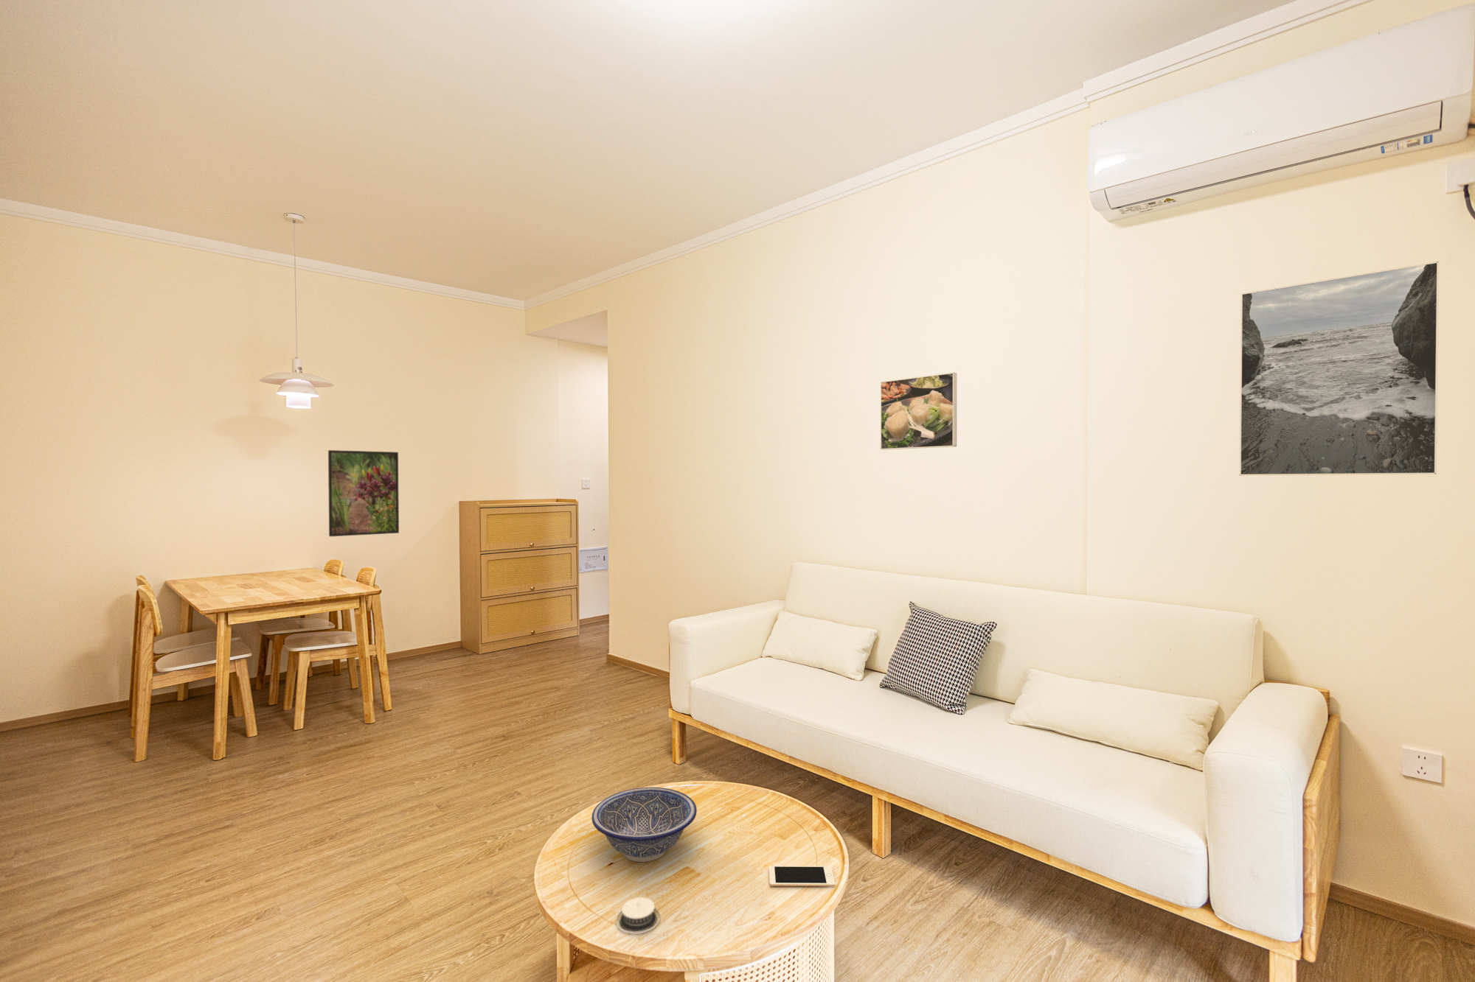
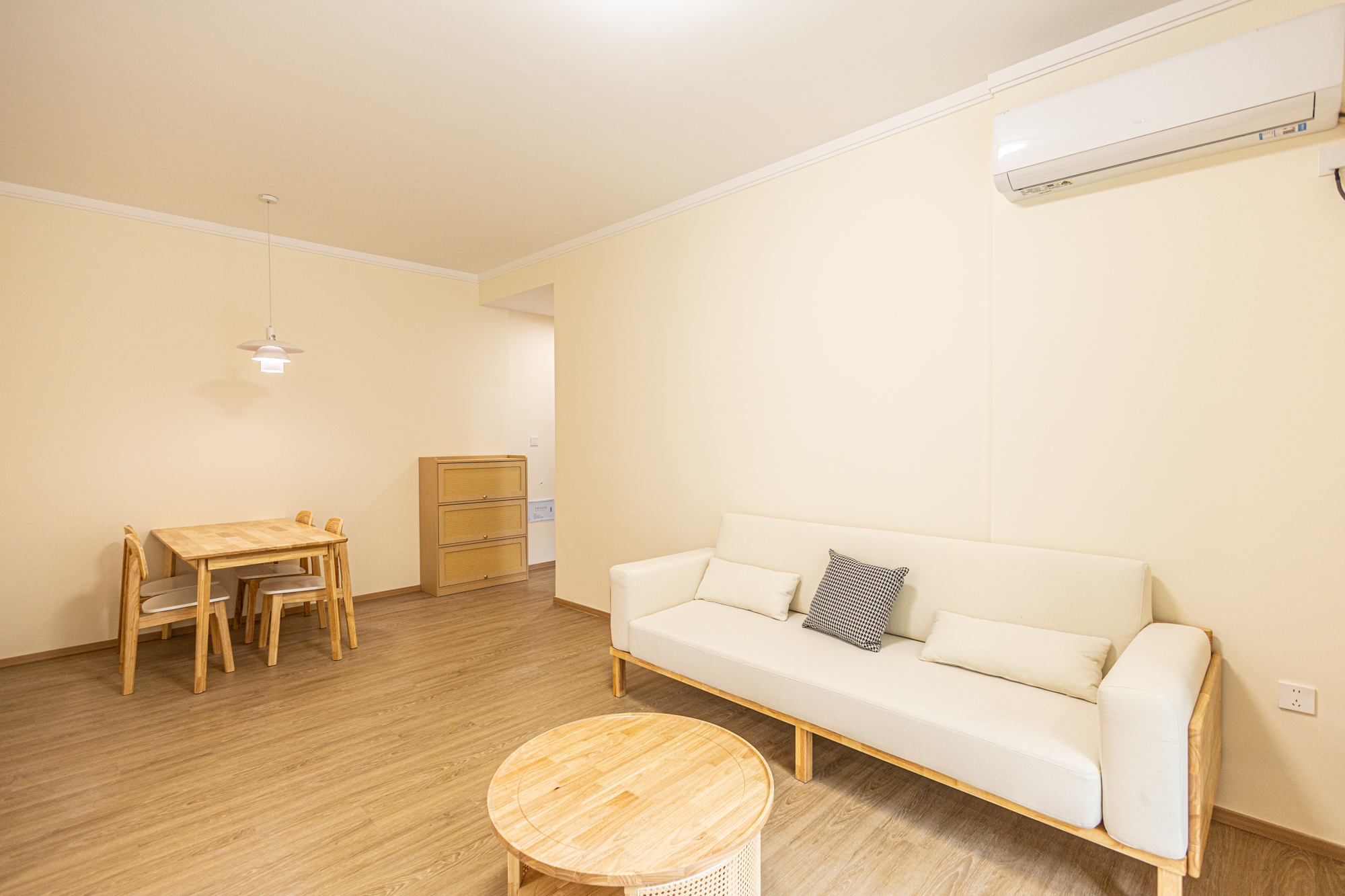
- architectural model (638, 909)
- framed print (917, 412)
- decorative bowl (645, 830)
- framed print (364, 493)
- cell phone (801, 876)
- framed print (1331, 377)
